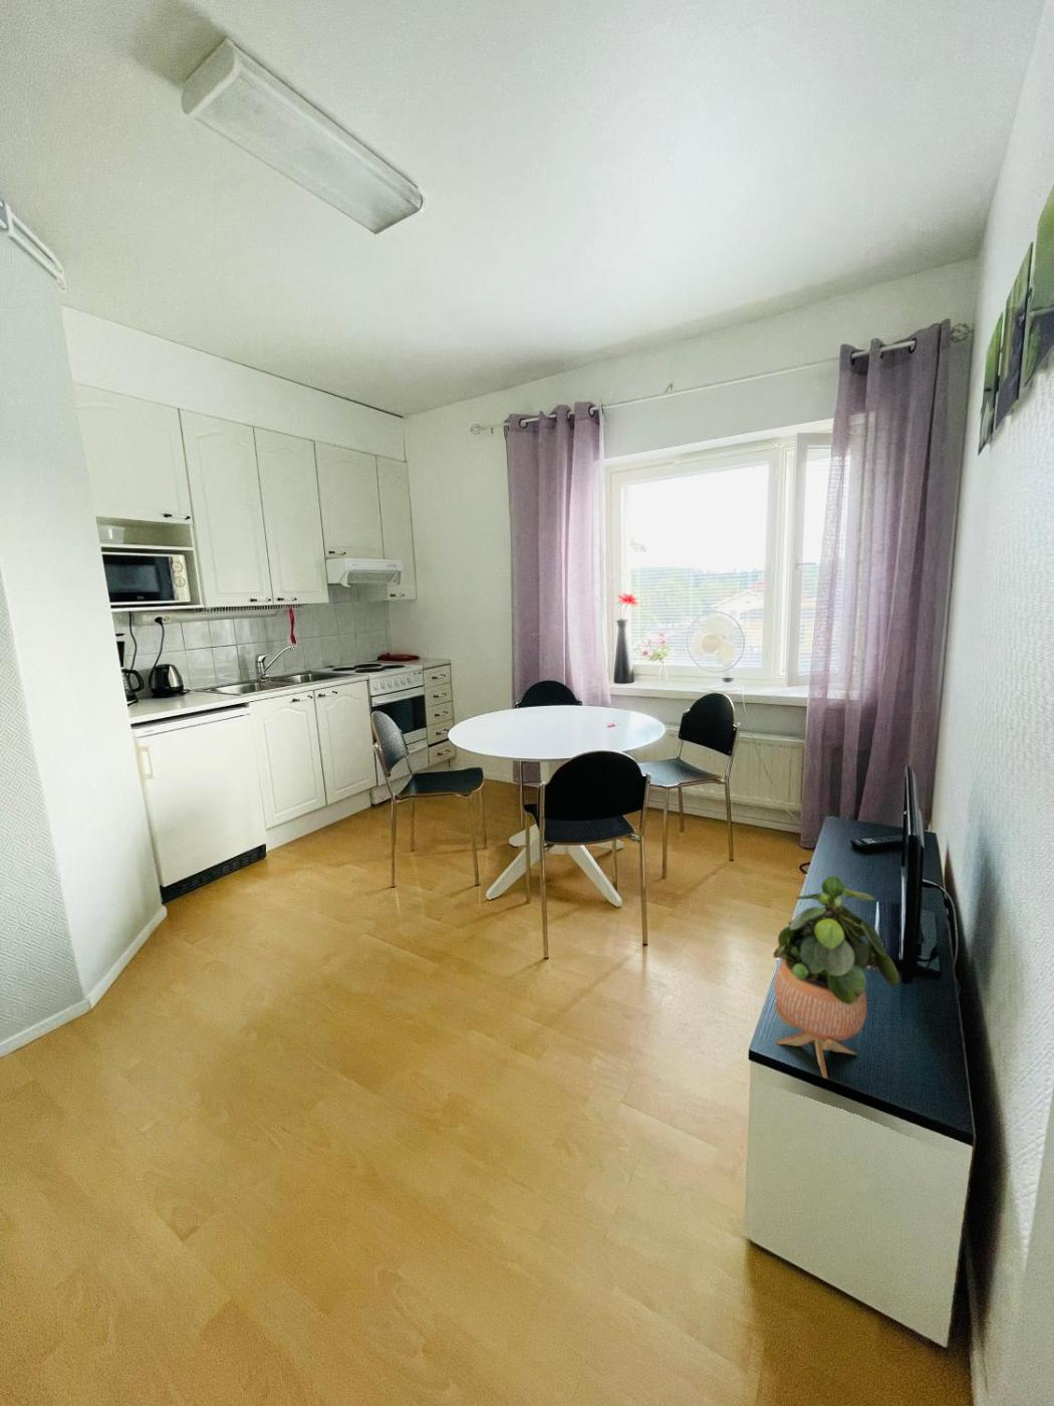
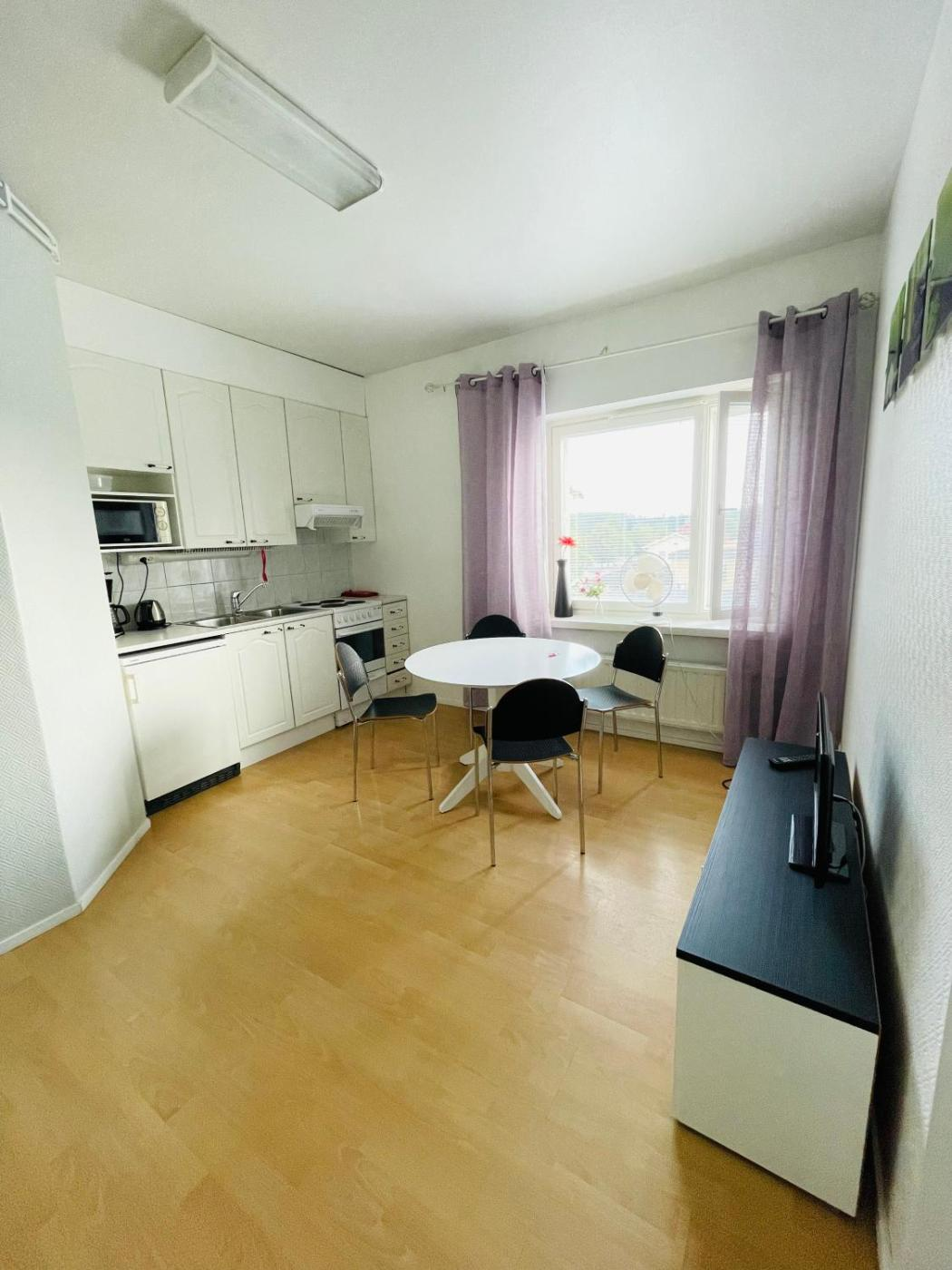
- potted plant (831, 968)
